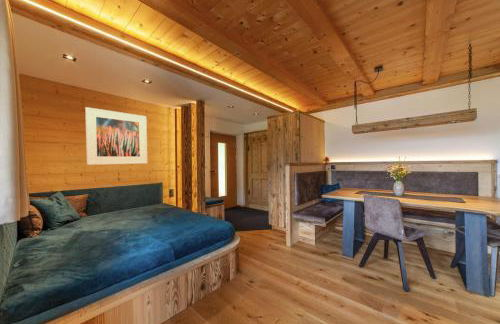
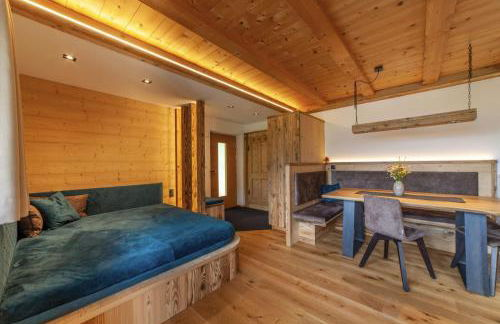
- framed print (119, 138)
